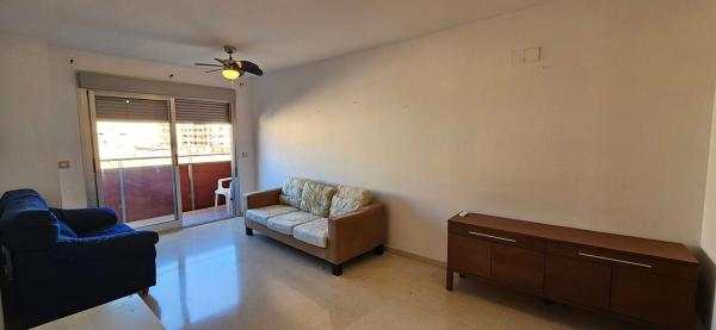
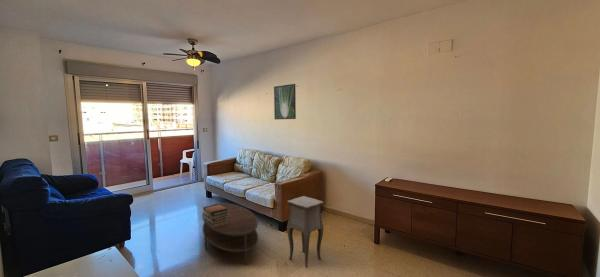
+ book stack (215, 214)
+ coffee table (229, 229)
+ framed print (284, 102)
+ side table (305, 230)
